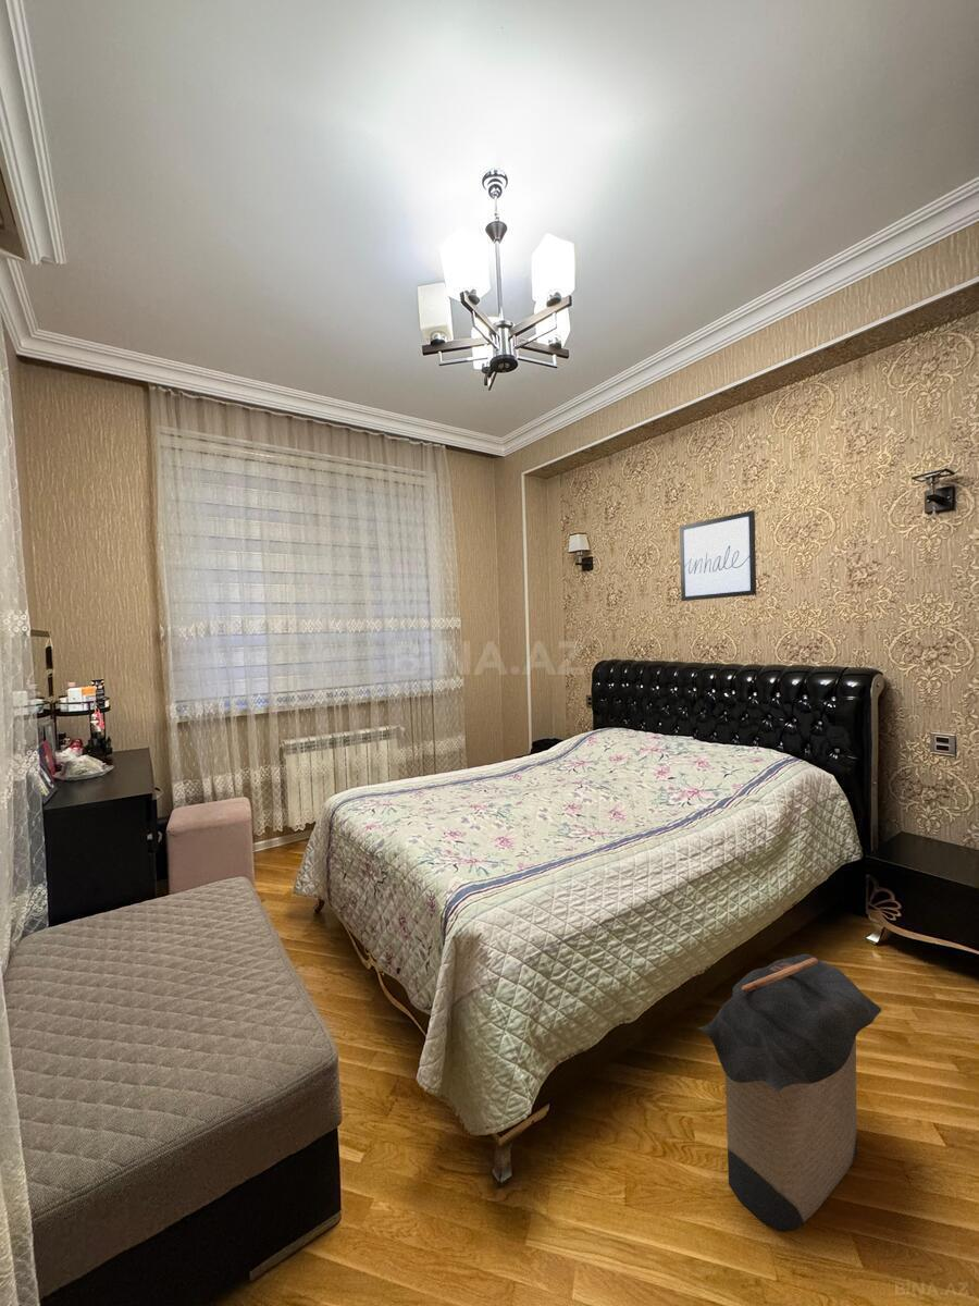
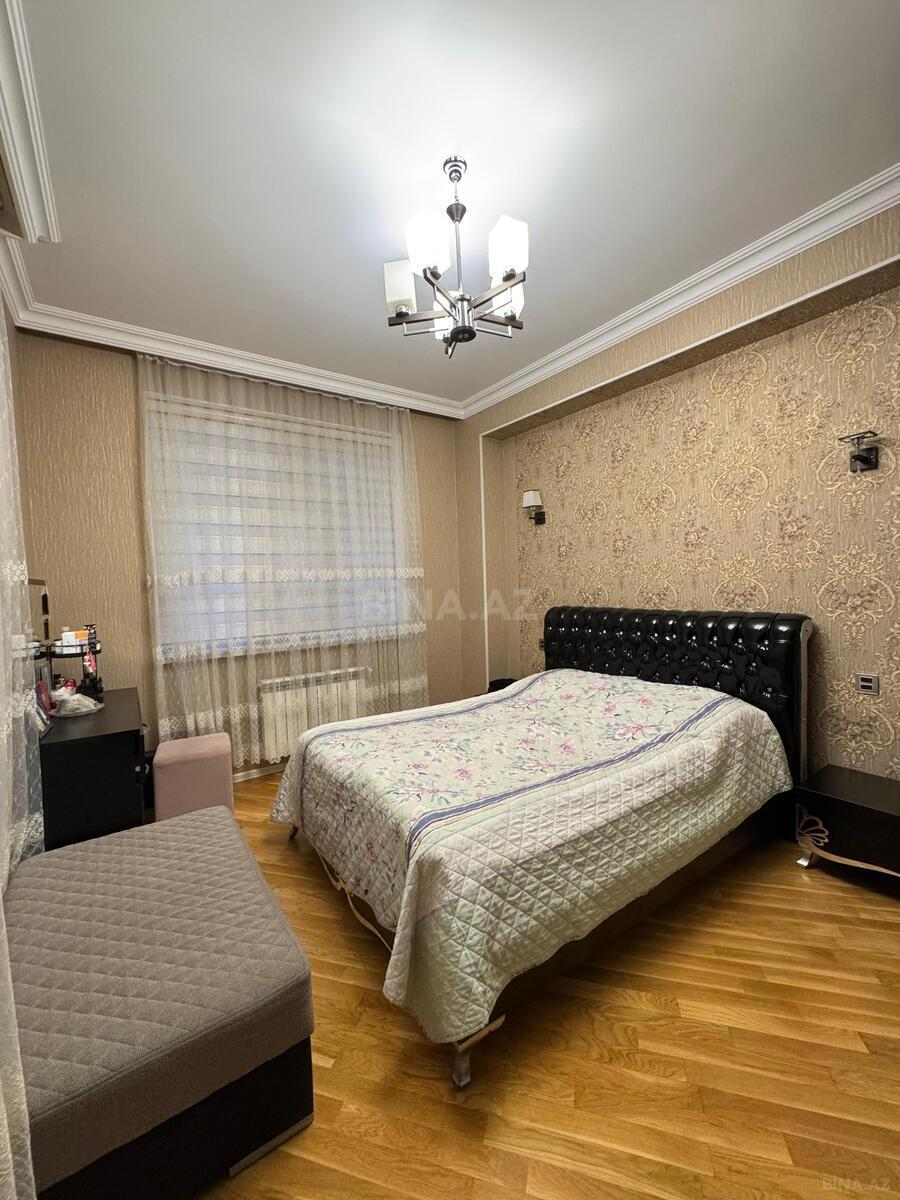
- wall art (716, 558)
- laundry hamper (789, 1047)
